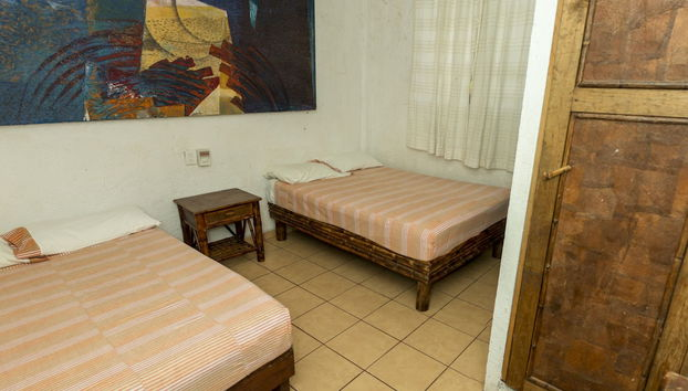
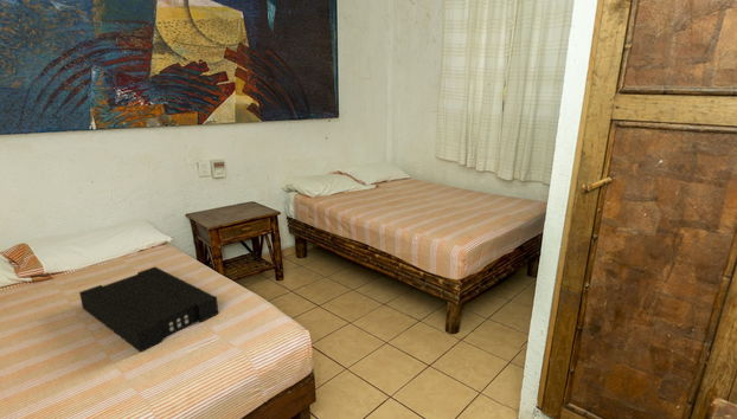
+ tray (148, 303)
